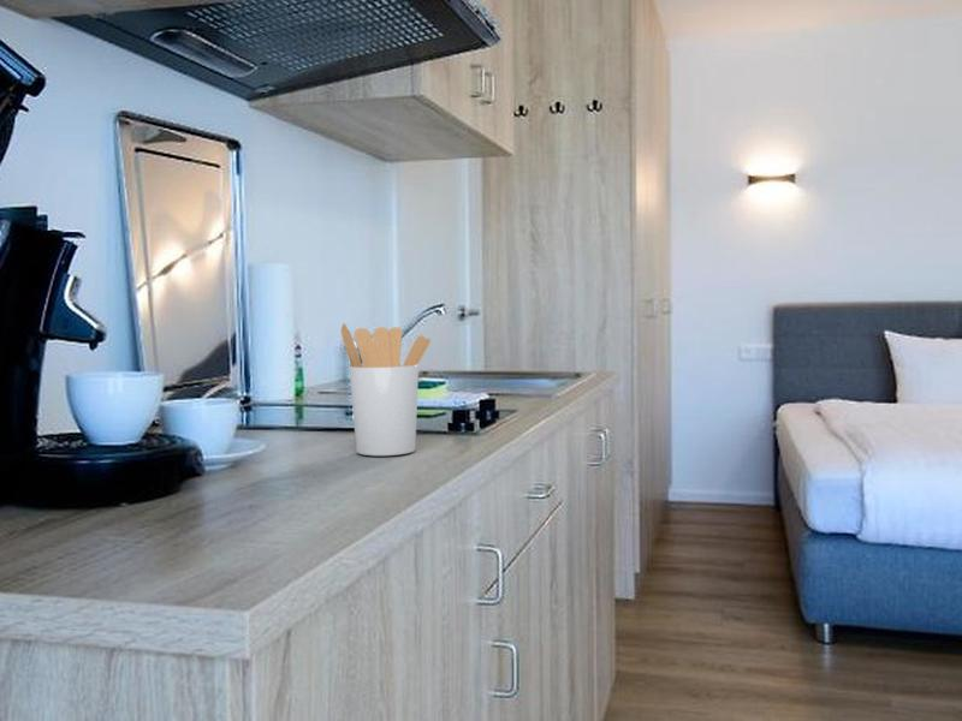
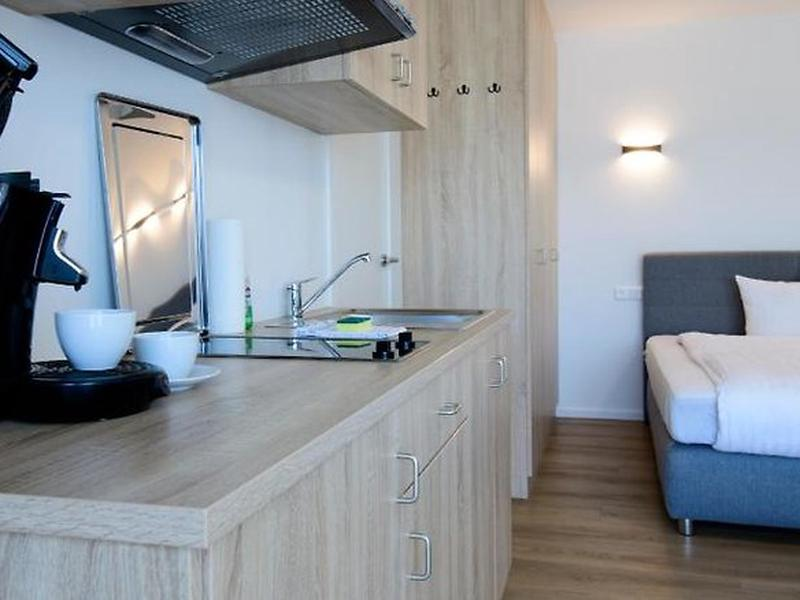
- utensil holder (382, 385)
